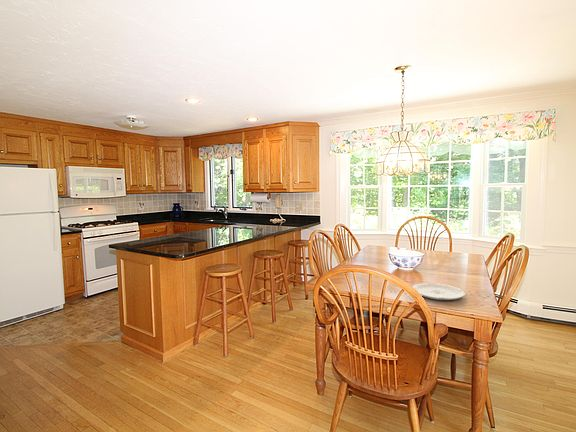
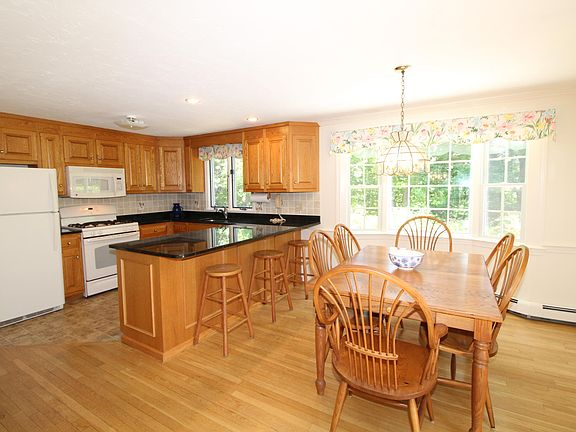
- plate (437, 292)
